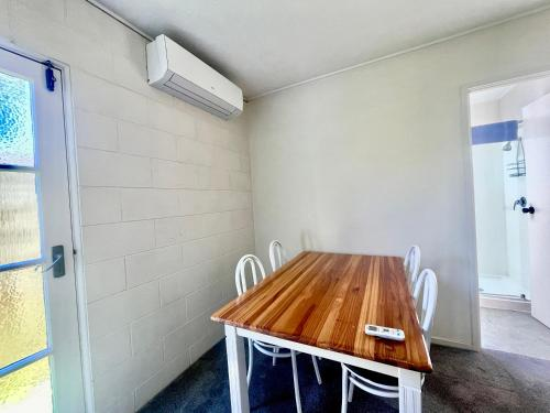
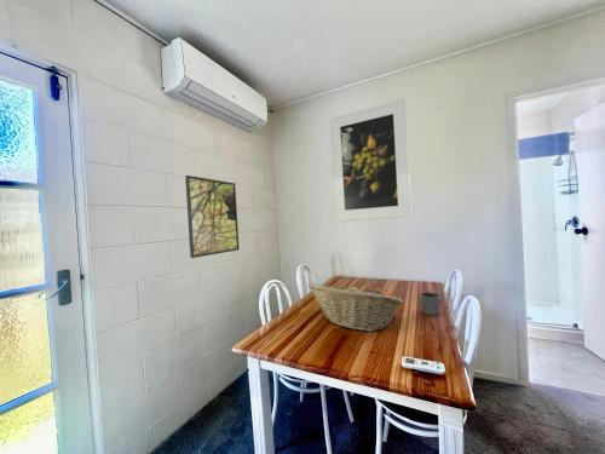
+ mug (432, 303)
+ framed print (214, 217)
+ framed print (368, 163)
+ fruit basket (352, 299)
